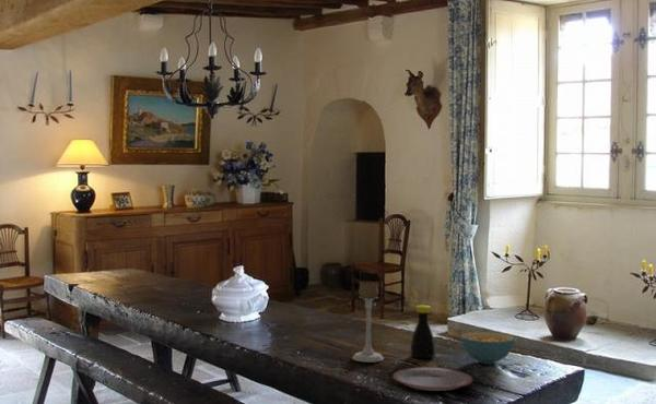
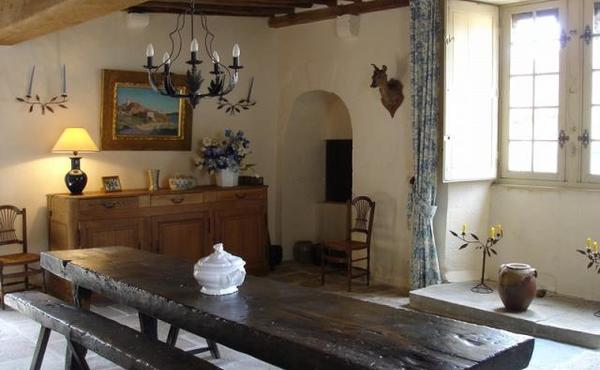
- cereal bowl (487, 349)
- bottle (422, 331)
- plate (432, 380)
- candle holder (367, 320)
